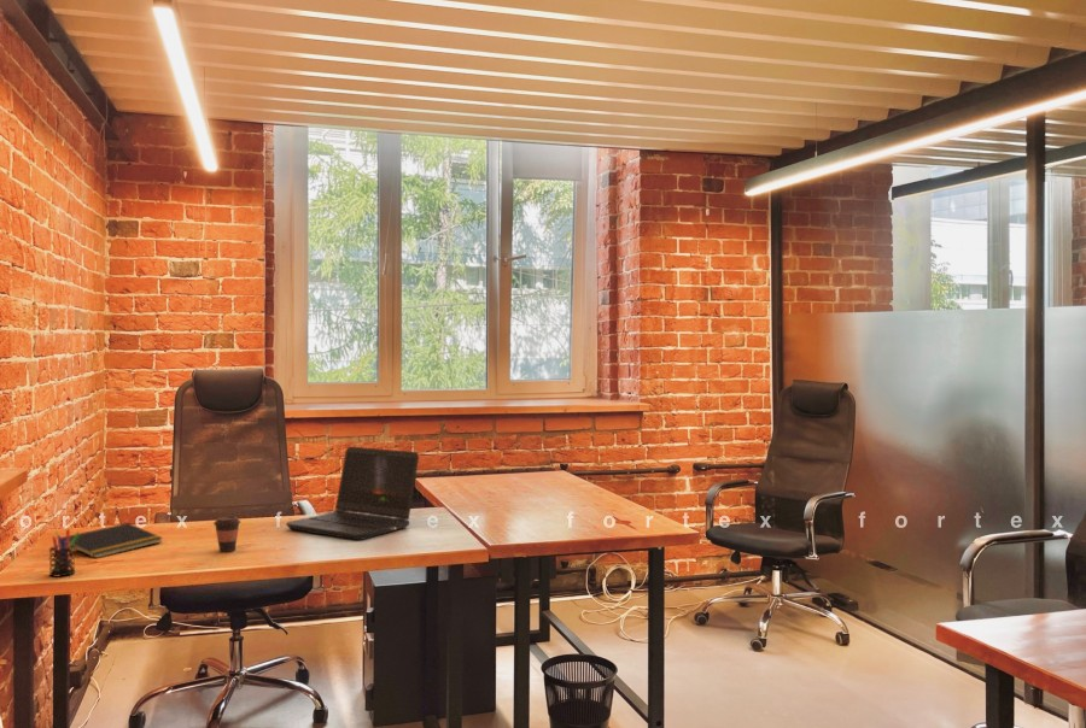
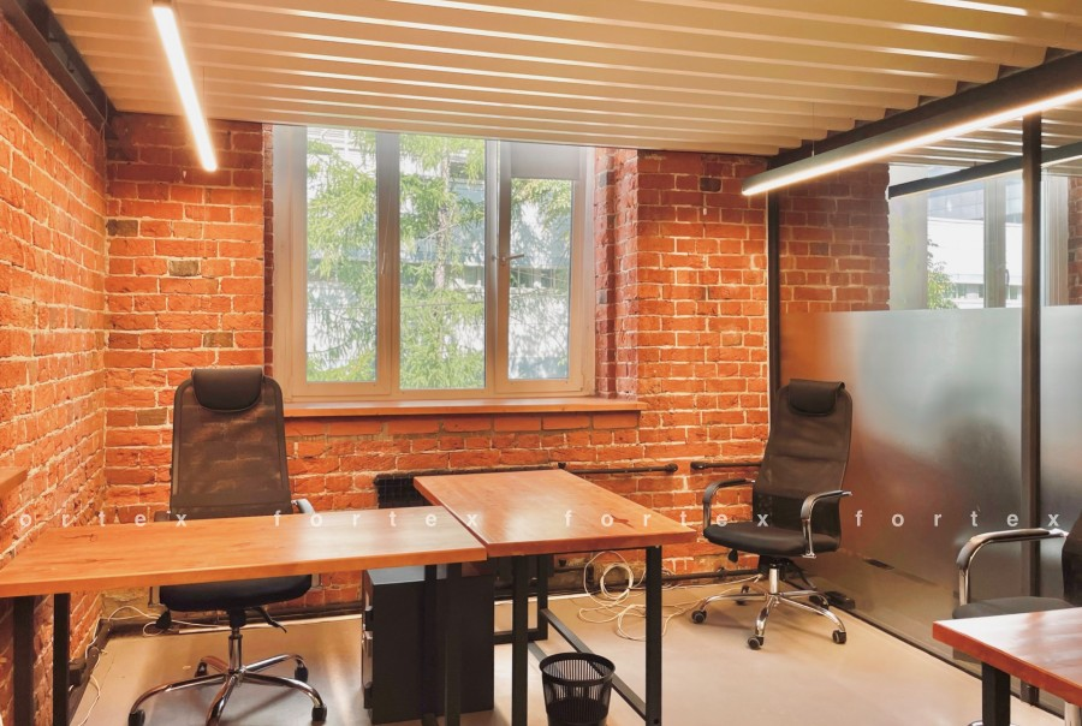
- laptop computer (352, 489)
- pen holder (65, 550)
- coffee cup (227, 534)
- notepad (112, 539)
